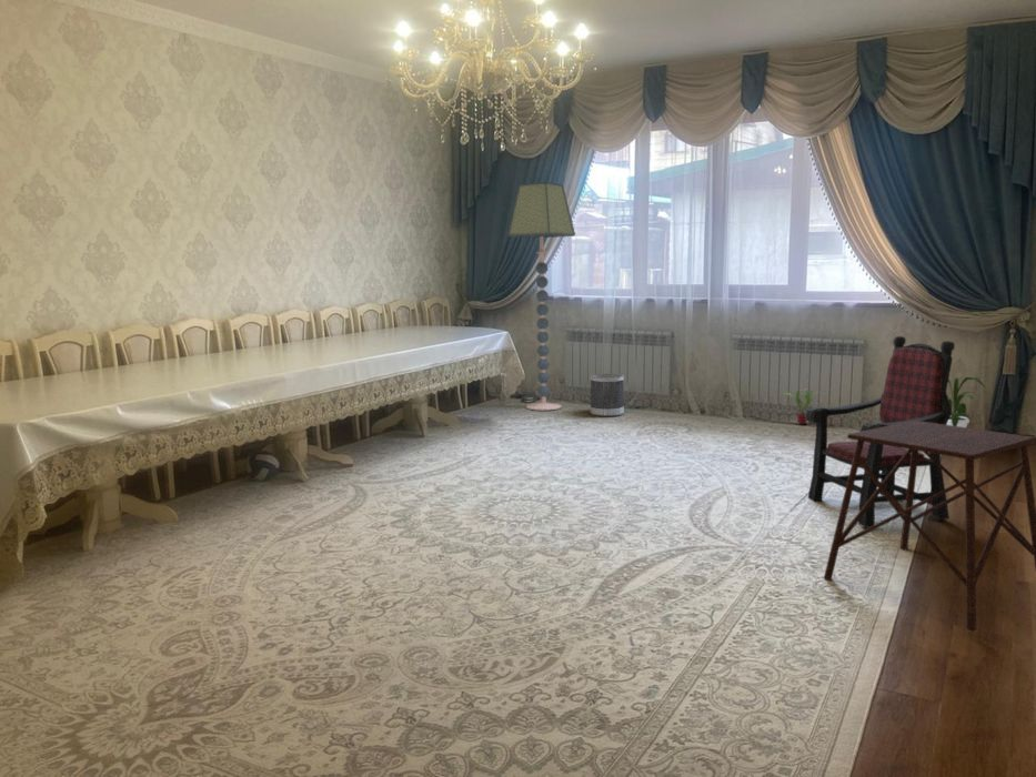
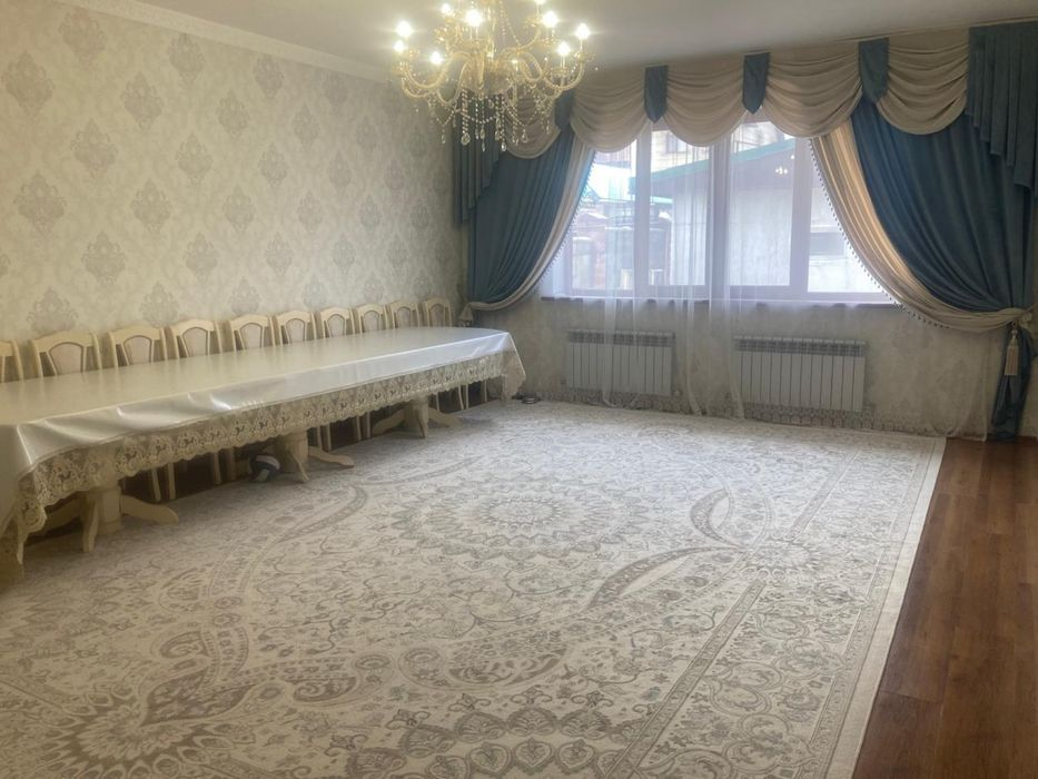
- house plant (950, 405)
- floor lamp (542, 297)
- armchair (878, 425)
- side table (936, 508)
- potted plant (803, 404)
- wastebasket (606, 394)
